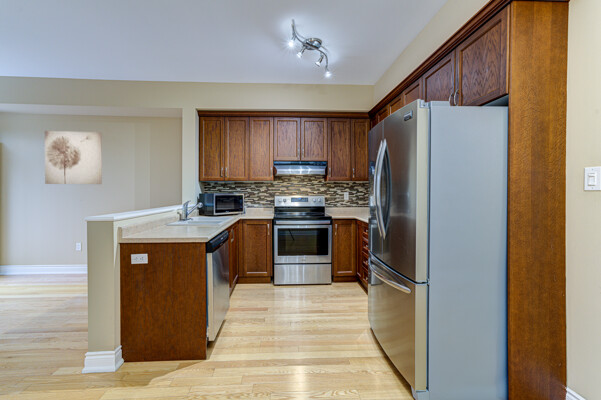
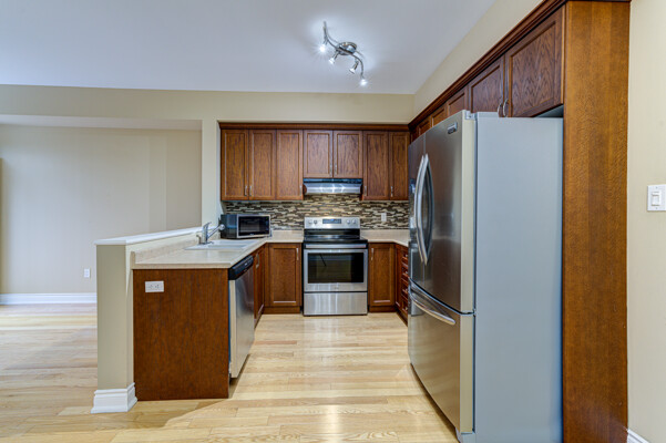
- wall art (73, 158)
